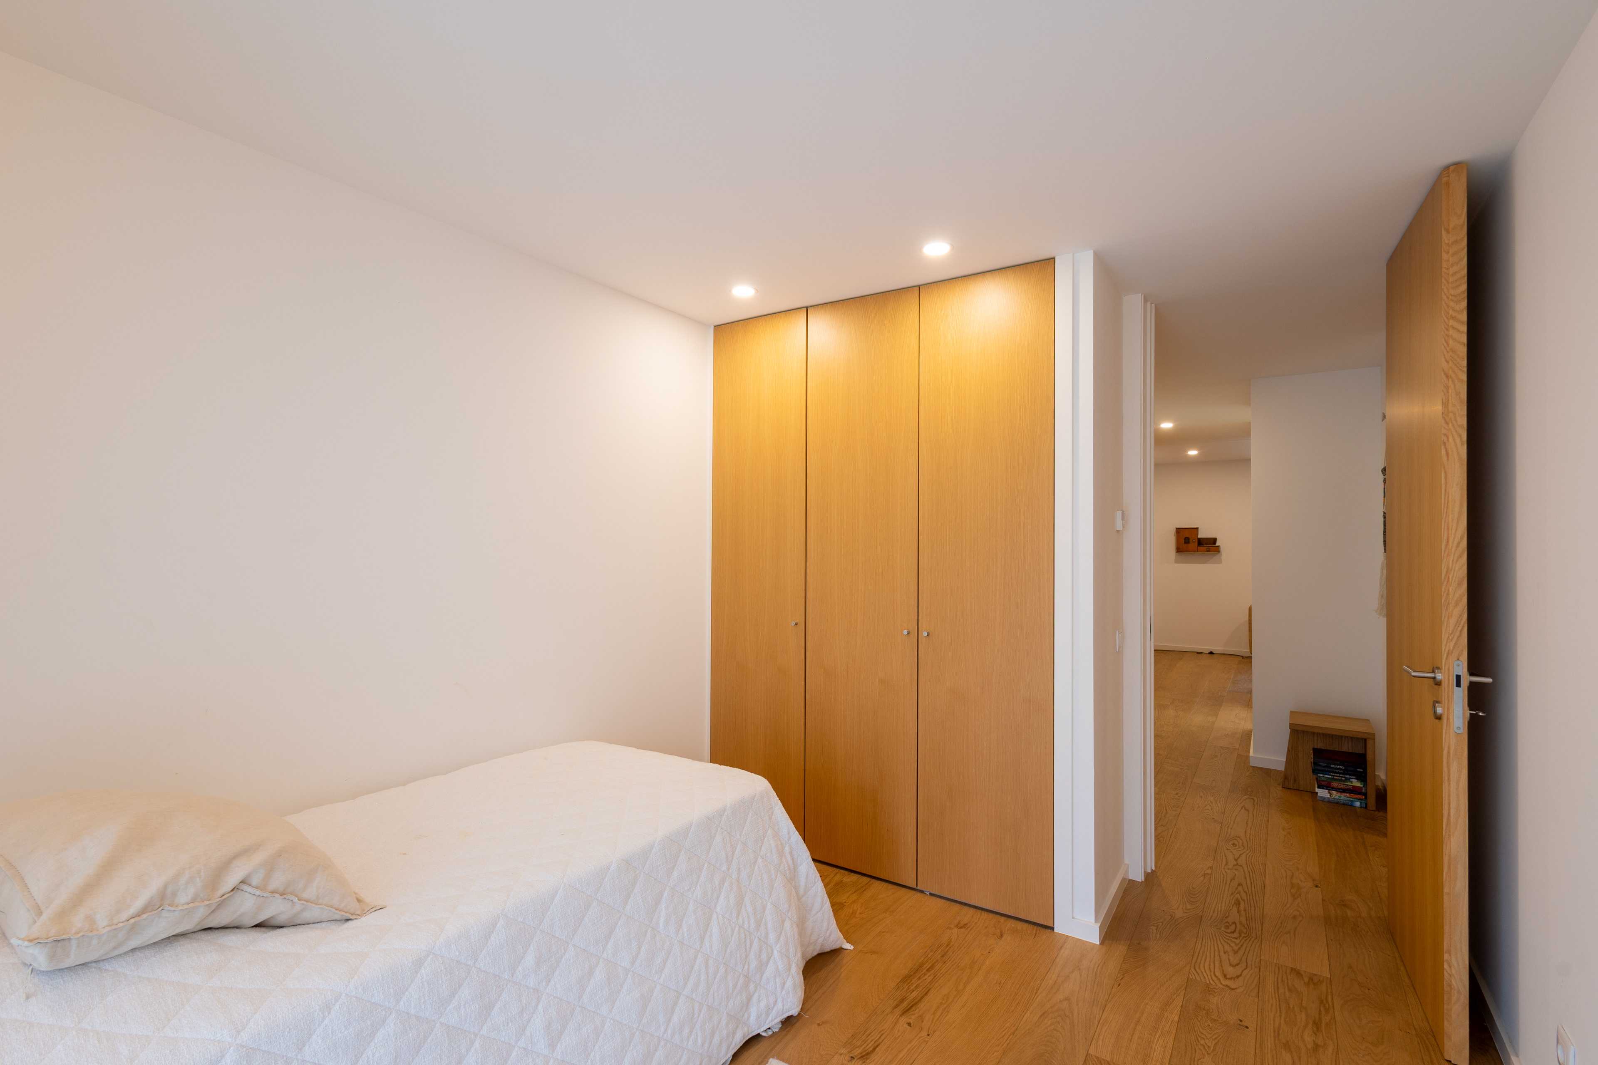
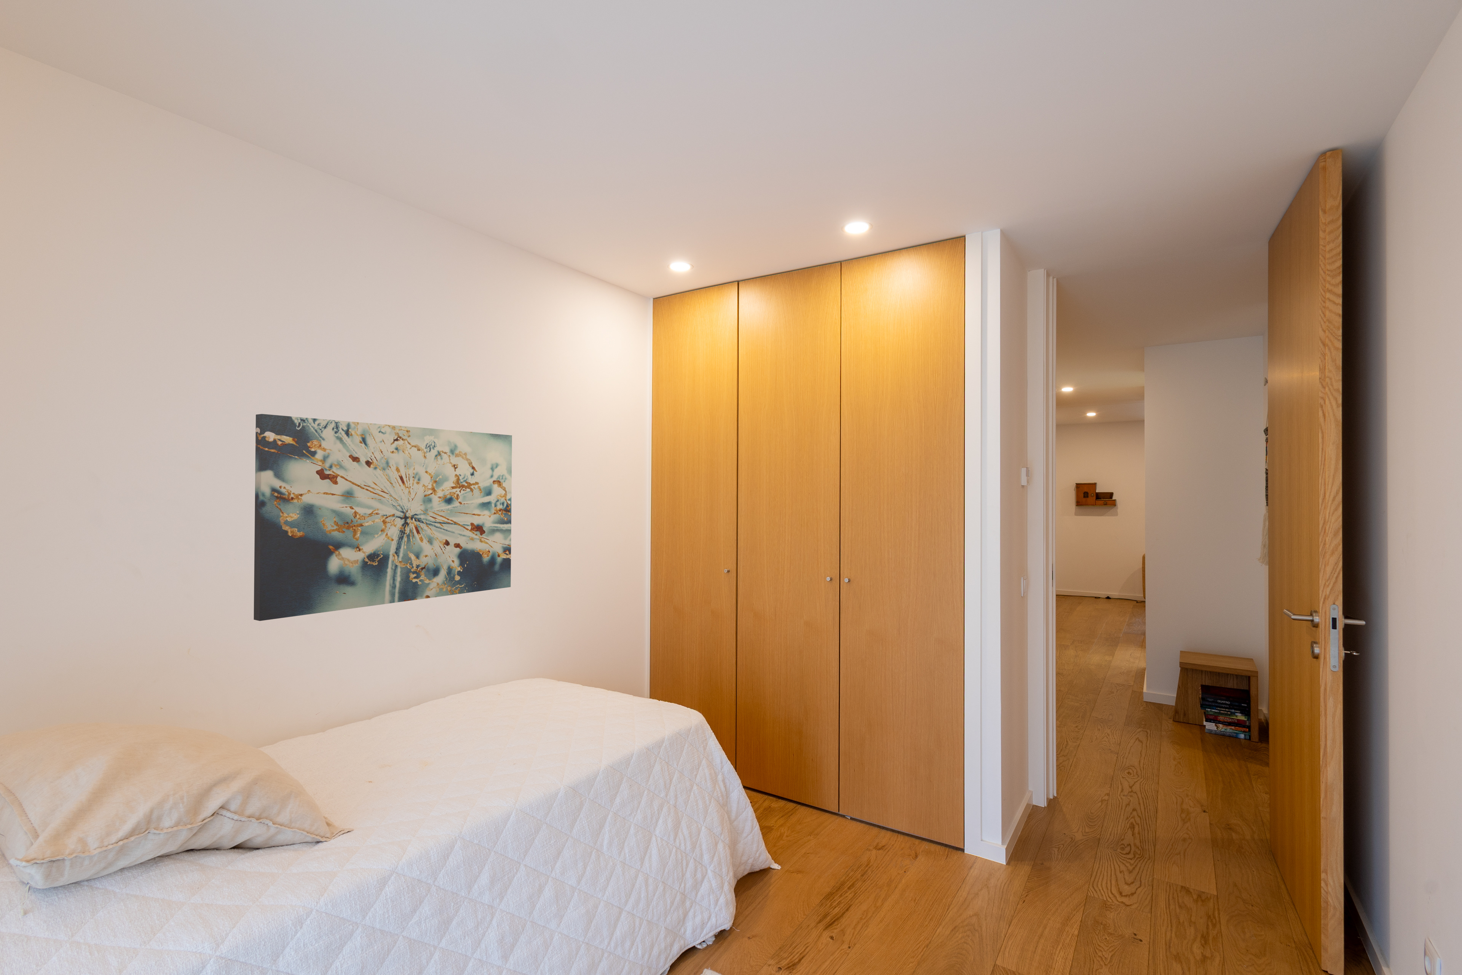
+ wall art (402, 514)
